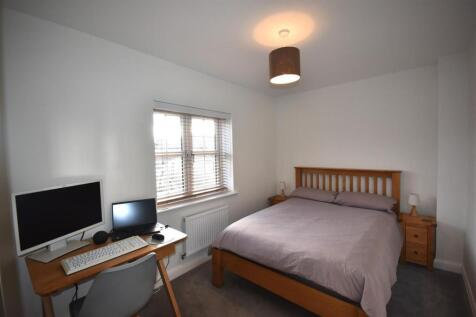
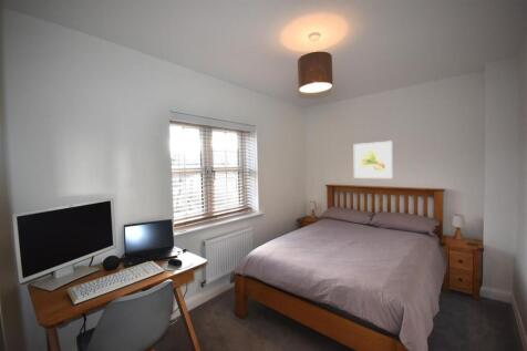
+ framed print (372, 161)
